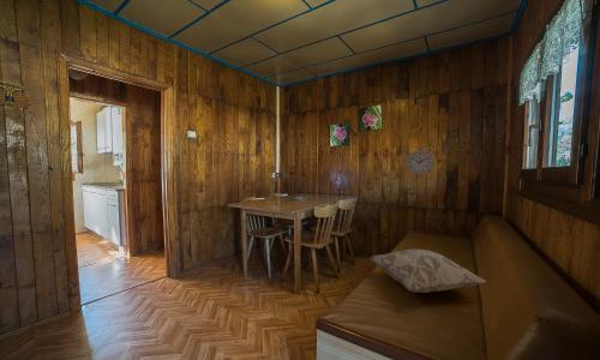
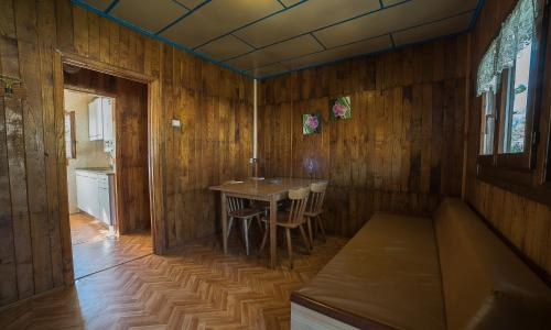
- wall clock (419, 162)
- decorative pillow (420, 268)
